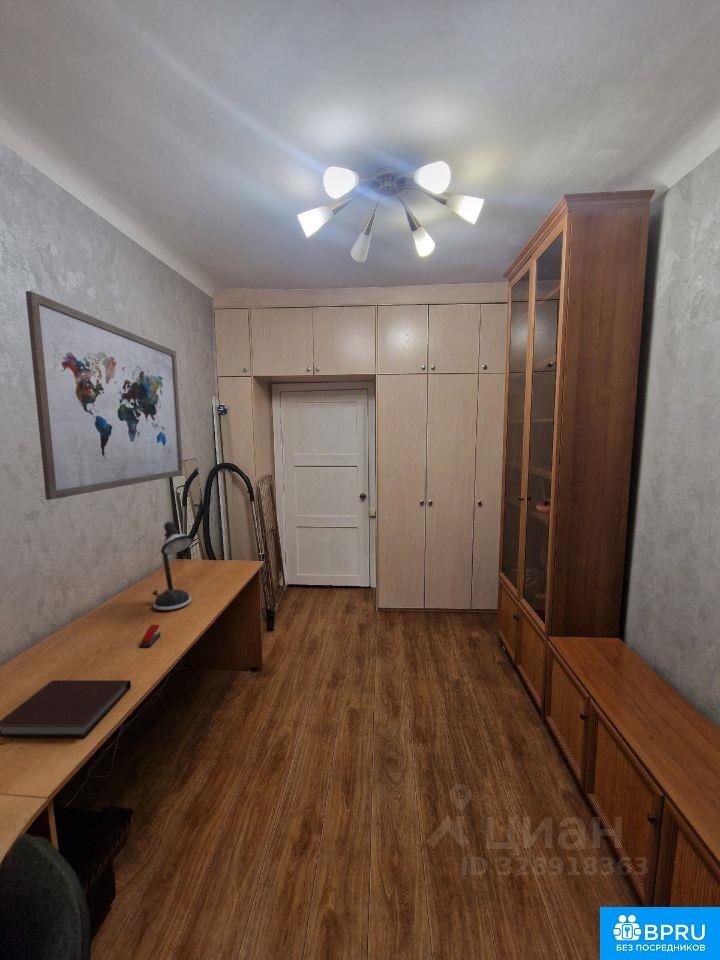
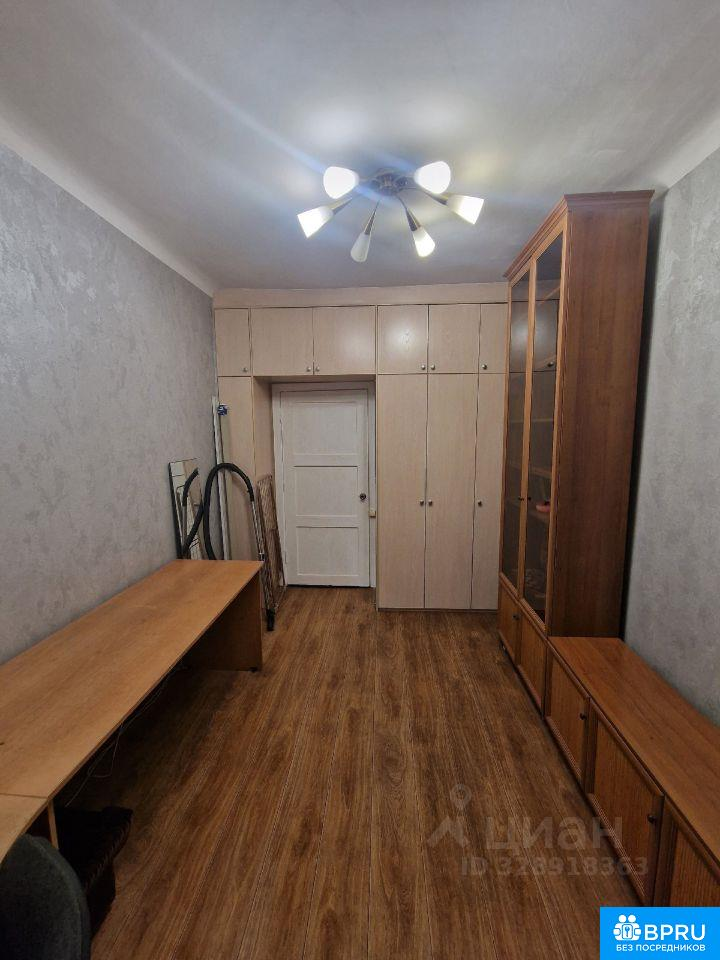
- desk lamp (167, 562)
- stapler (151, 634)
- notebook (67, 705)
- wall art (126, 408)
